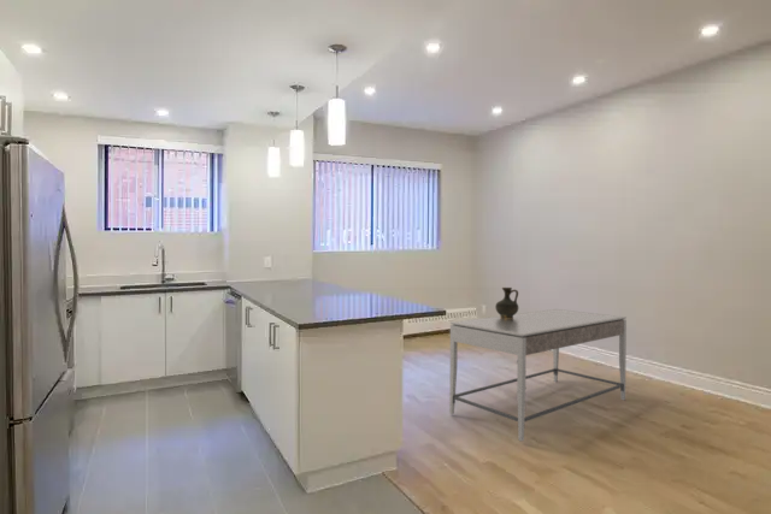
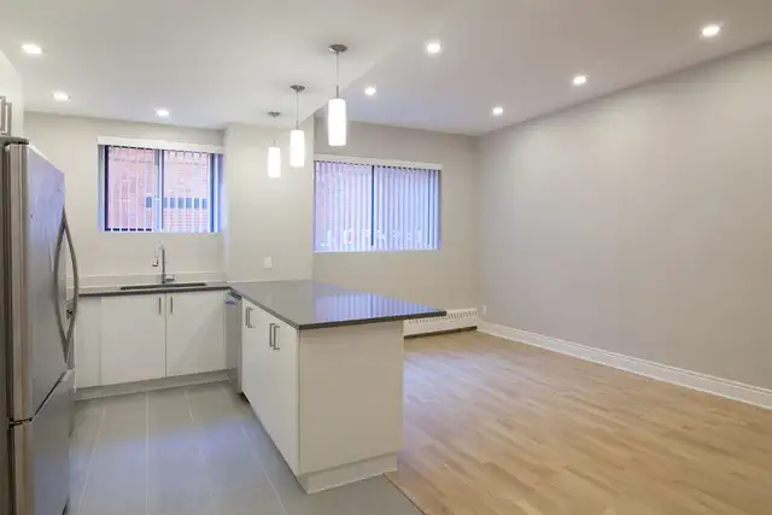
- dining table (545, 371)
- ceramic jug (506, 302)
